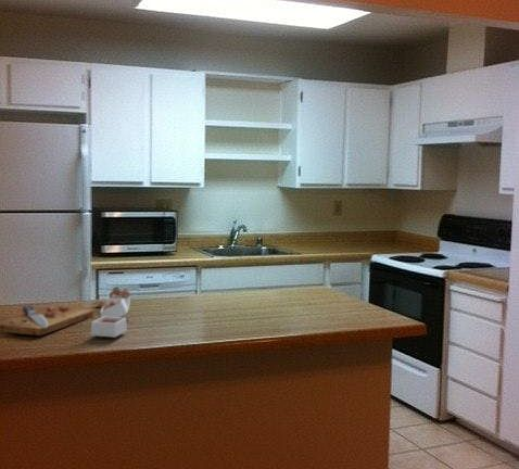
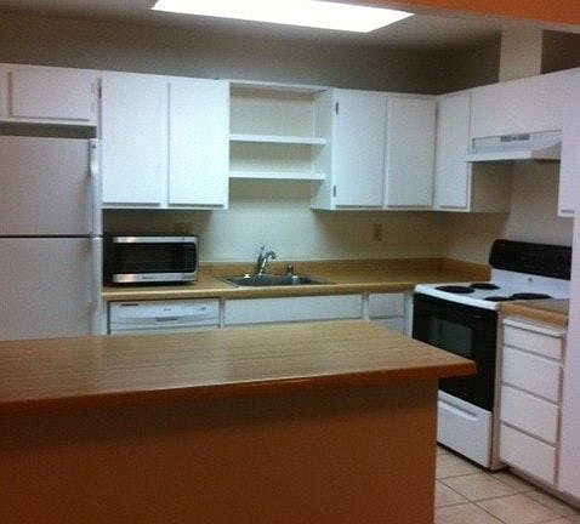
- cutting board (66, 309)
